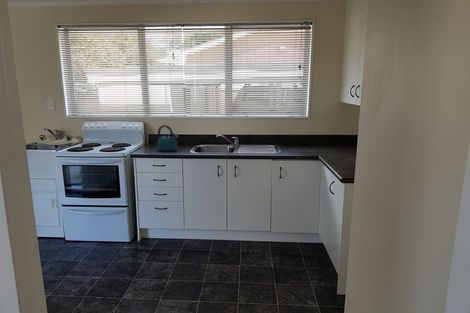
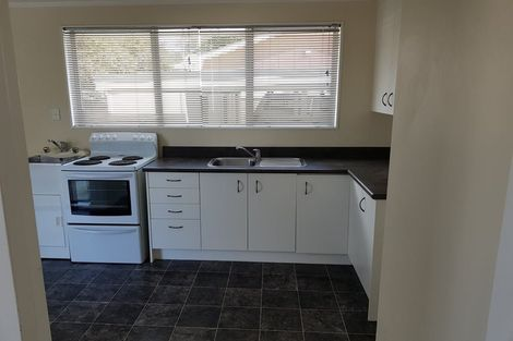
- kettle (168, 137)
